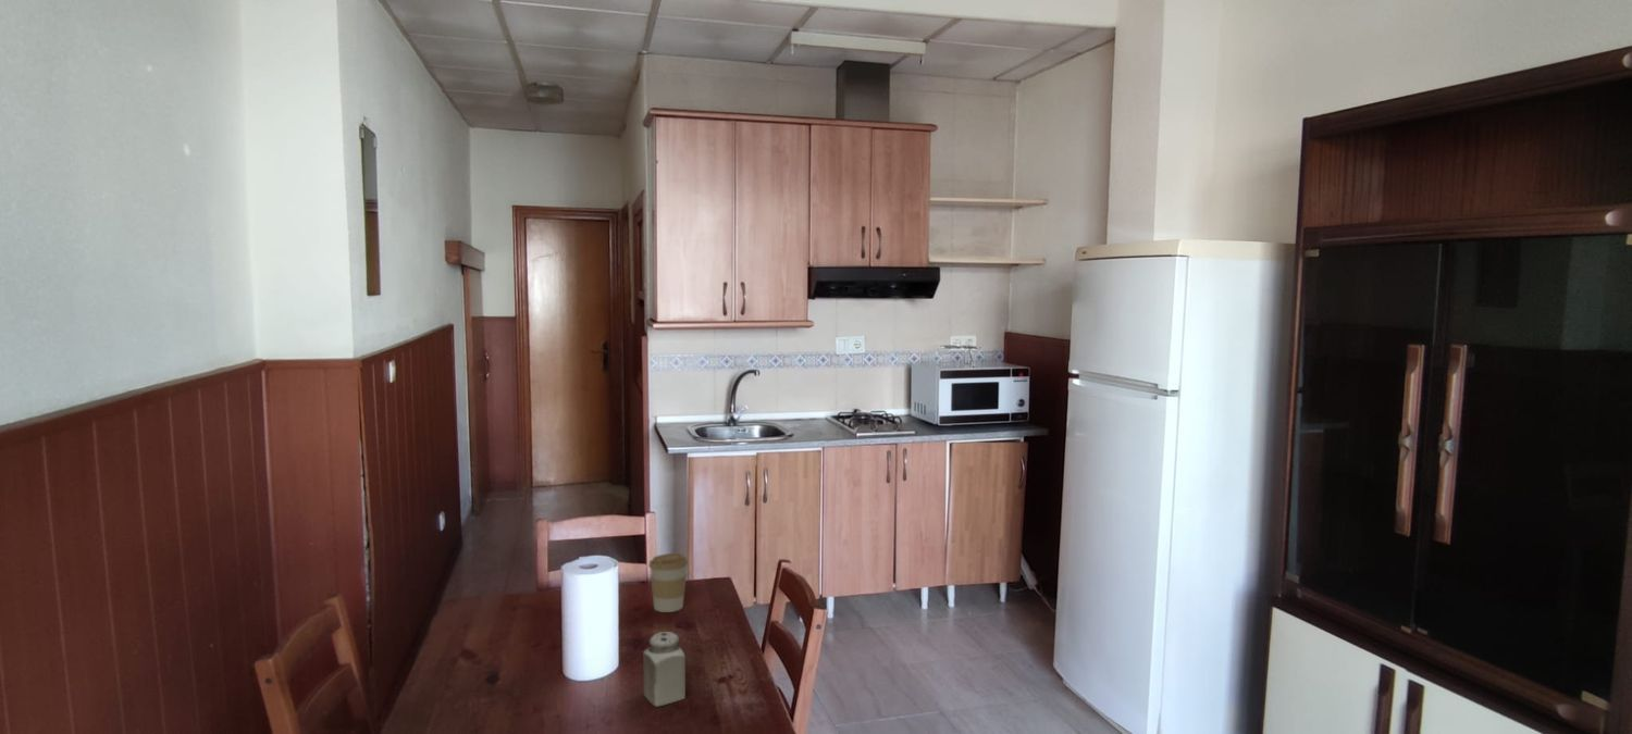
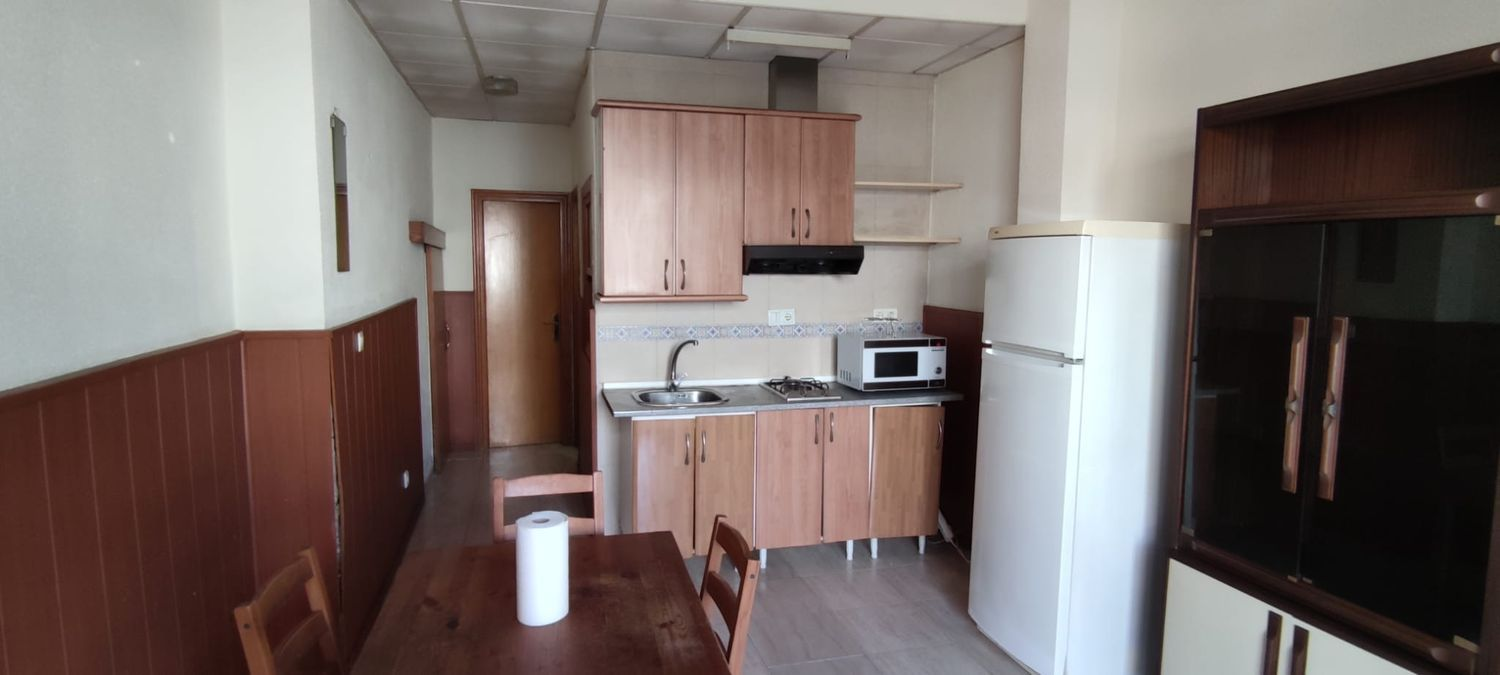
- coffee cup (668, 581)
- salt shaker (664, 665)
